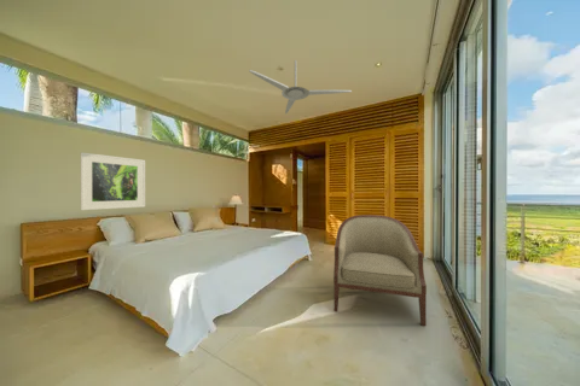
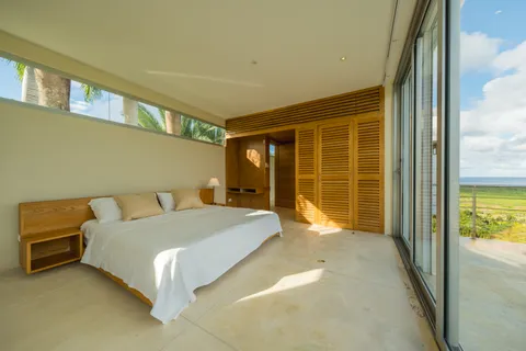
- chair (373, 259)
- ceiling fan (301, 87)
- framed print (116, 182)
